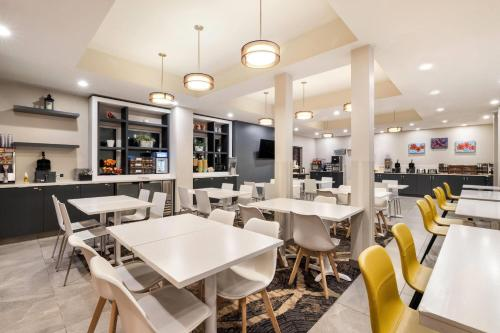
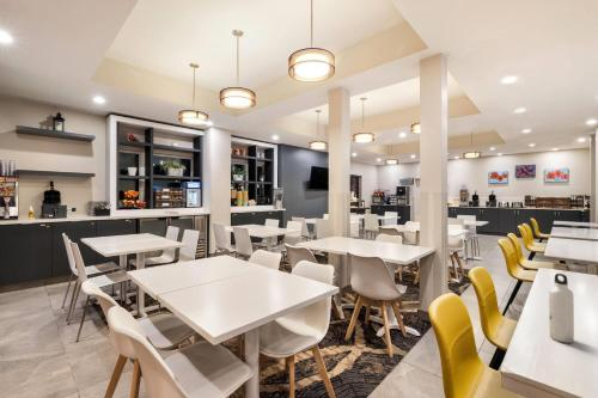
+ water bottle (561, 306)
